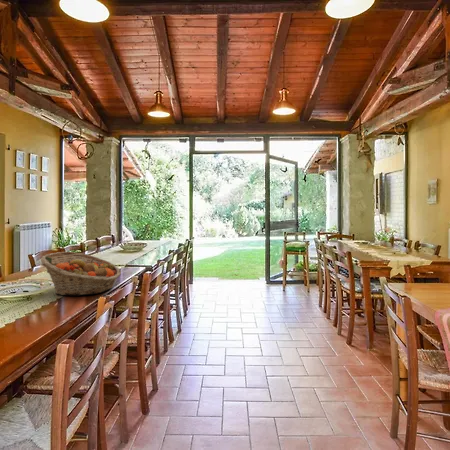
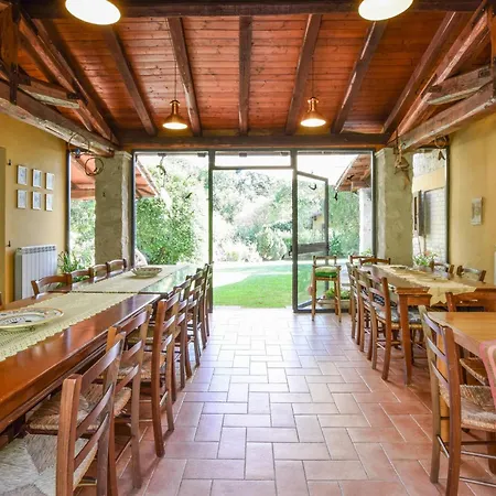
- fruit basket (82, 271)
